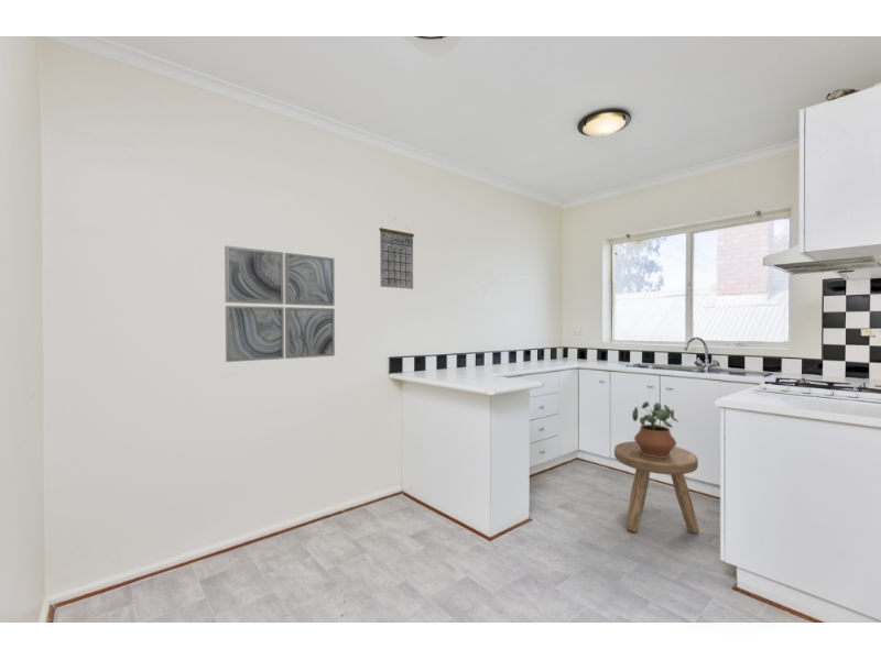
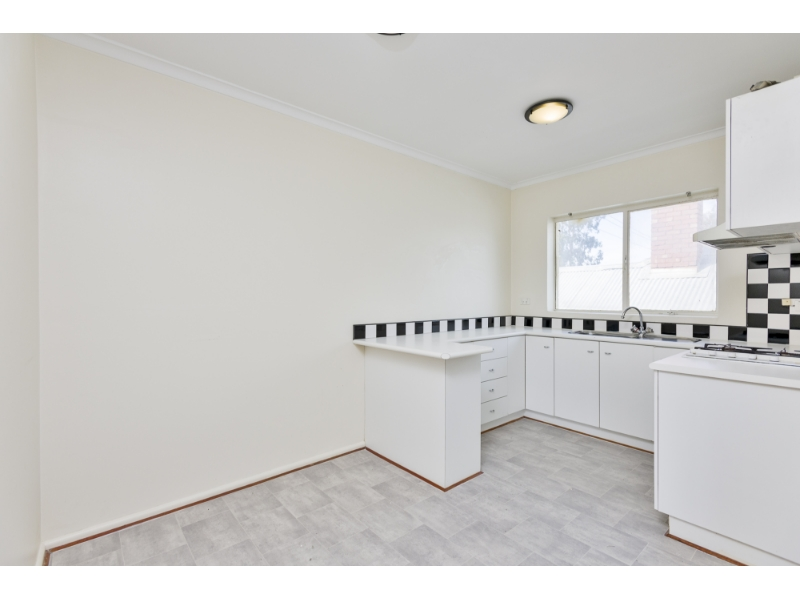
- potted plant (655, 426)
- calendar (396, 252)
- wall art (283, 307)
- stool (648, 484)
